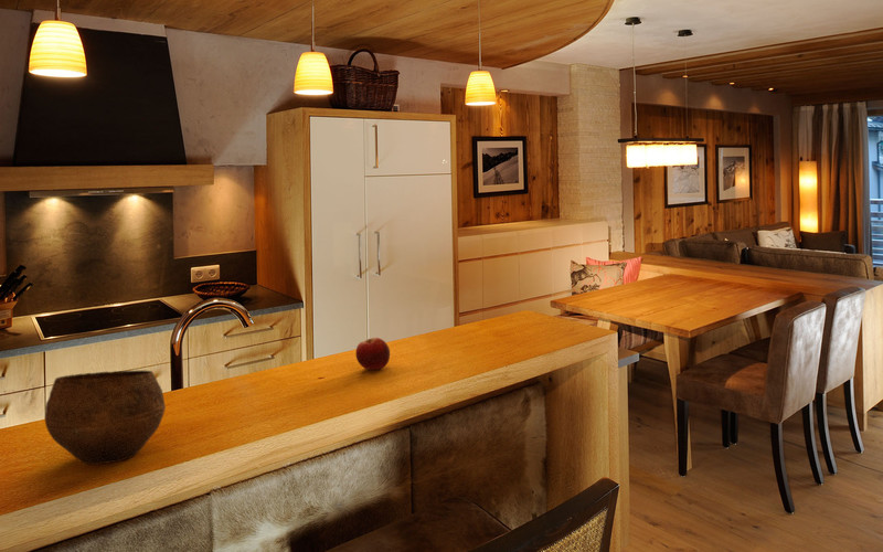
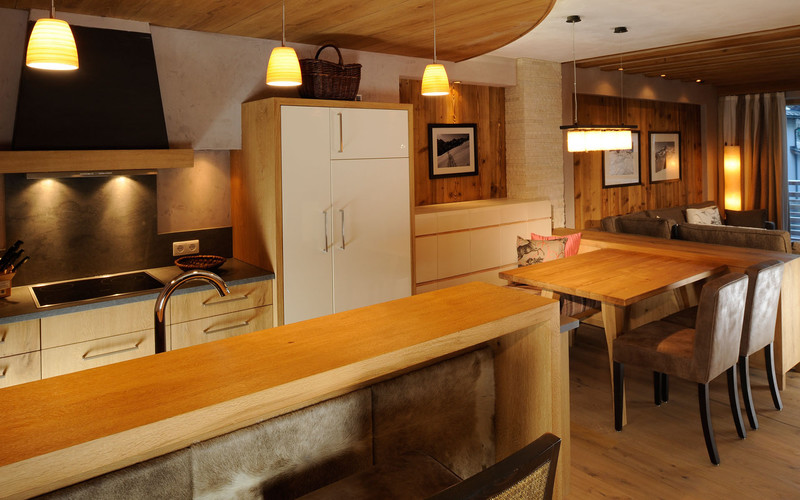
- fruit (373, 353)
- bowl (107, 413)
